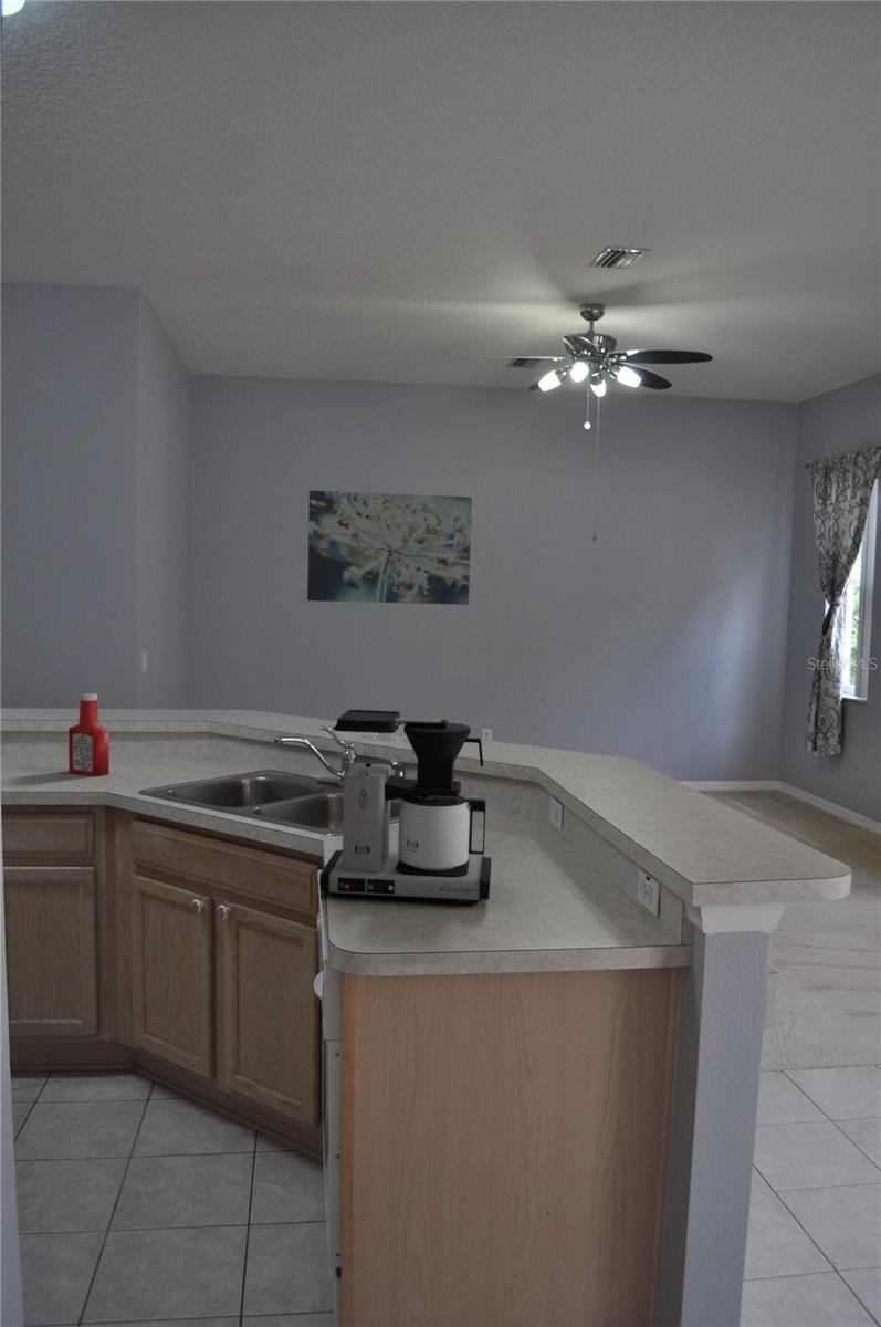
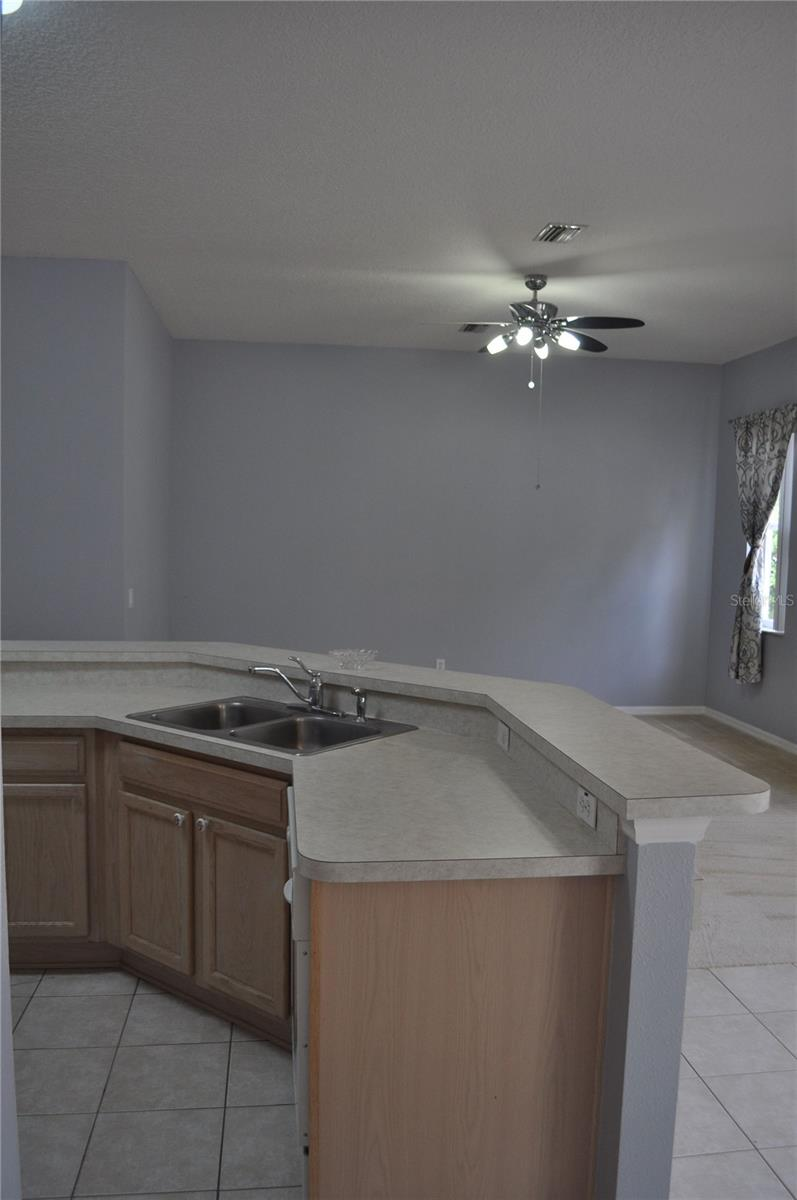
- wall art (389, 548)
- coffee maker (410, 804)
- soap bottle (88, 733)
